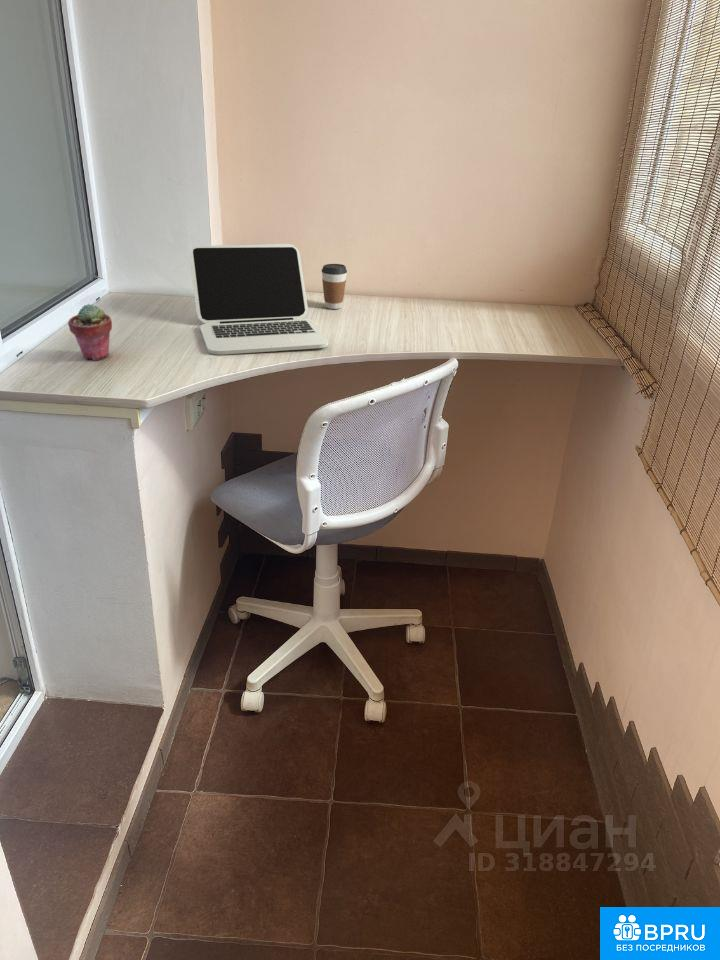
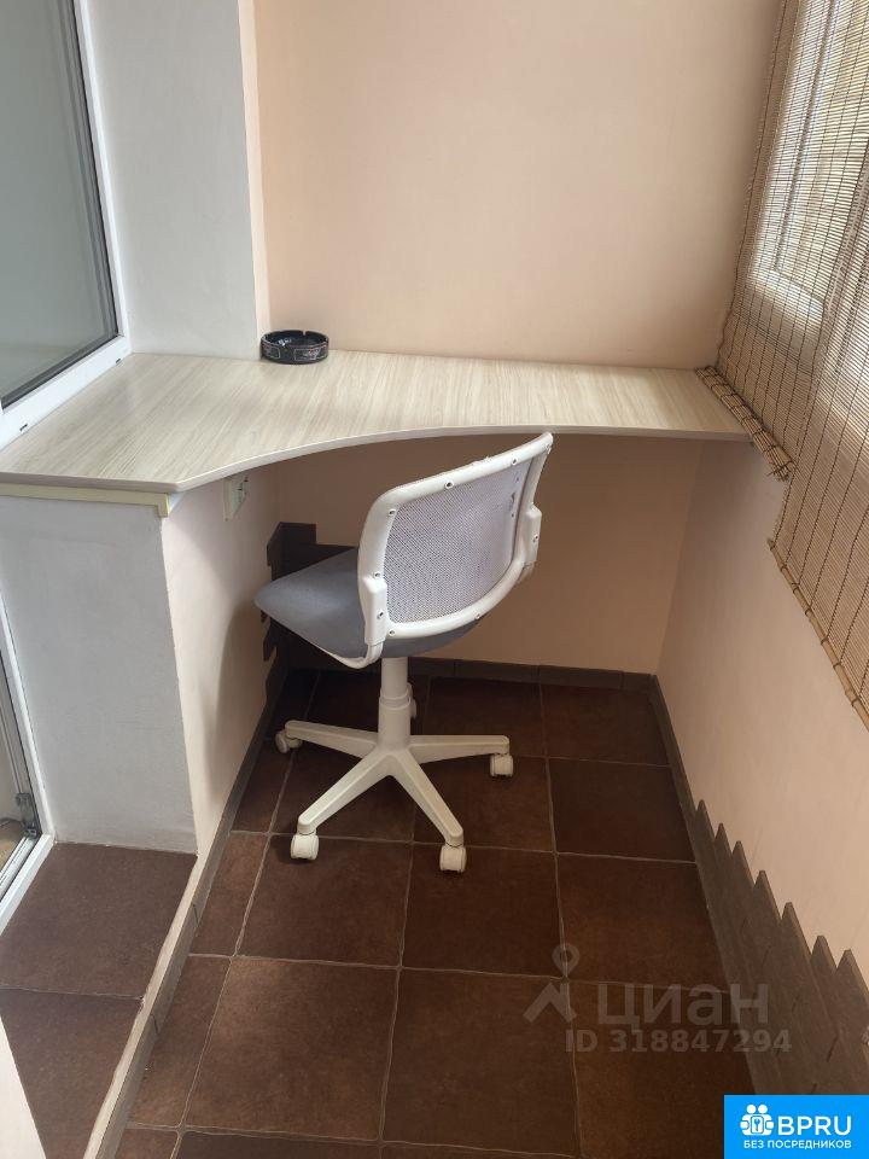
- potted succulent (91, 329)
- coffee cup (333, 286)
- laptop (257, 295)
